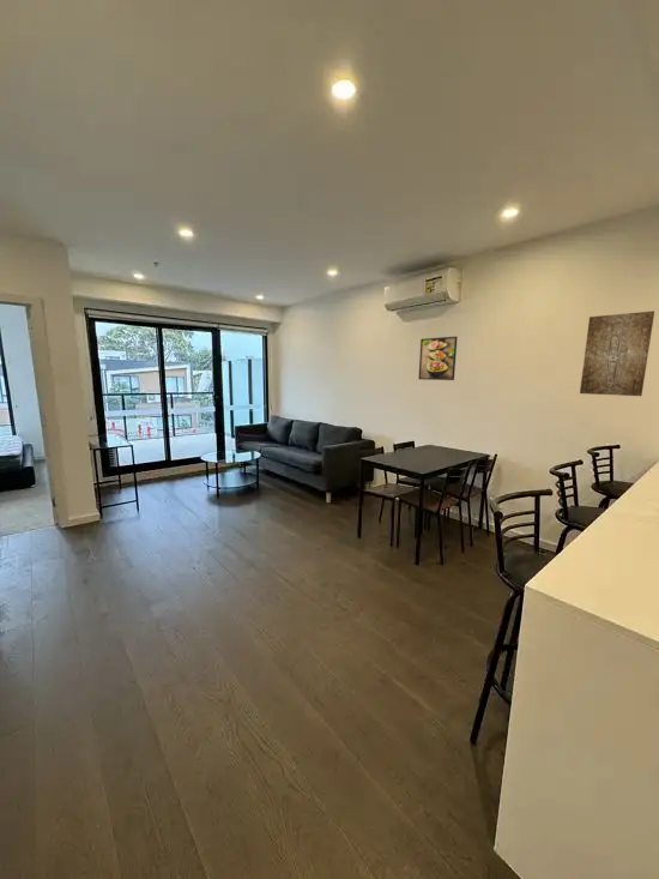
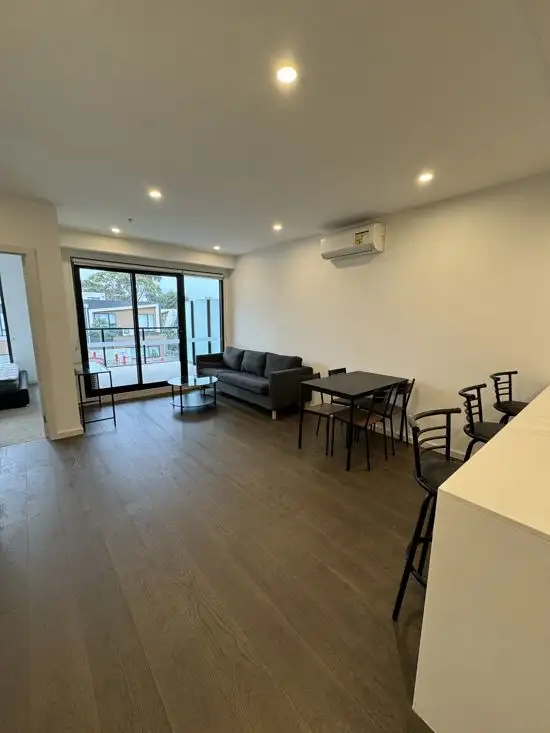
- wall art (615, 355)
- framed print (436, 359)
